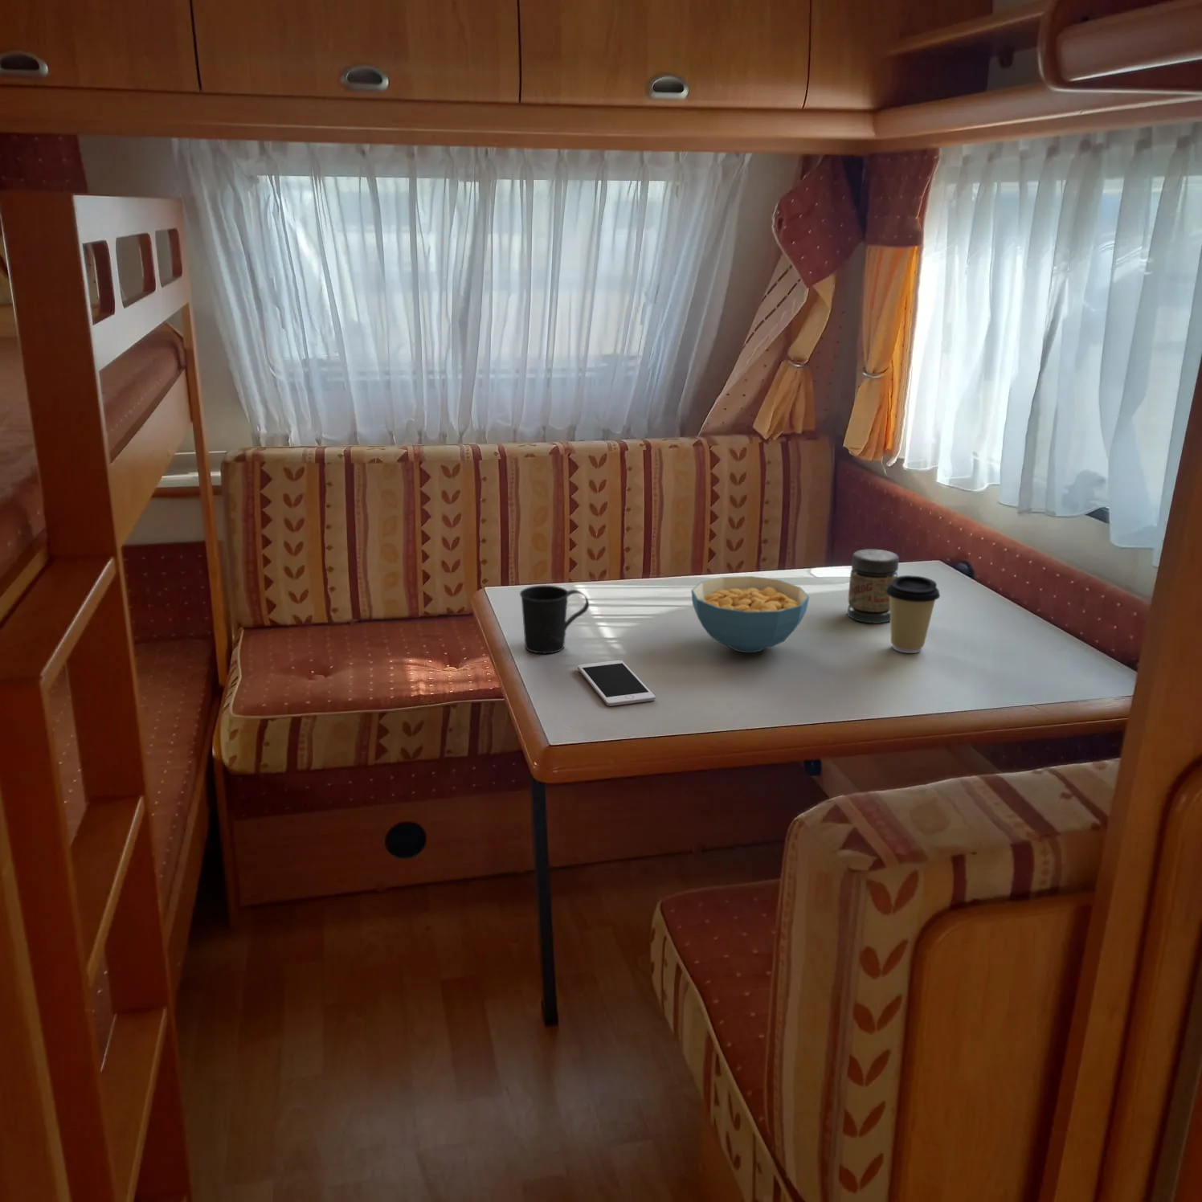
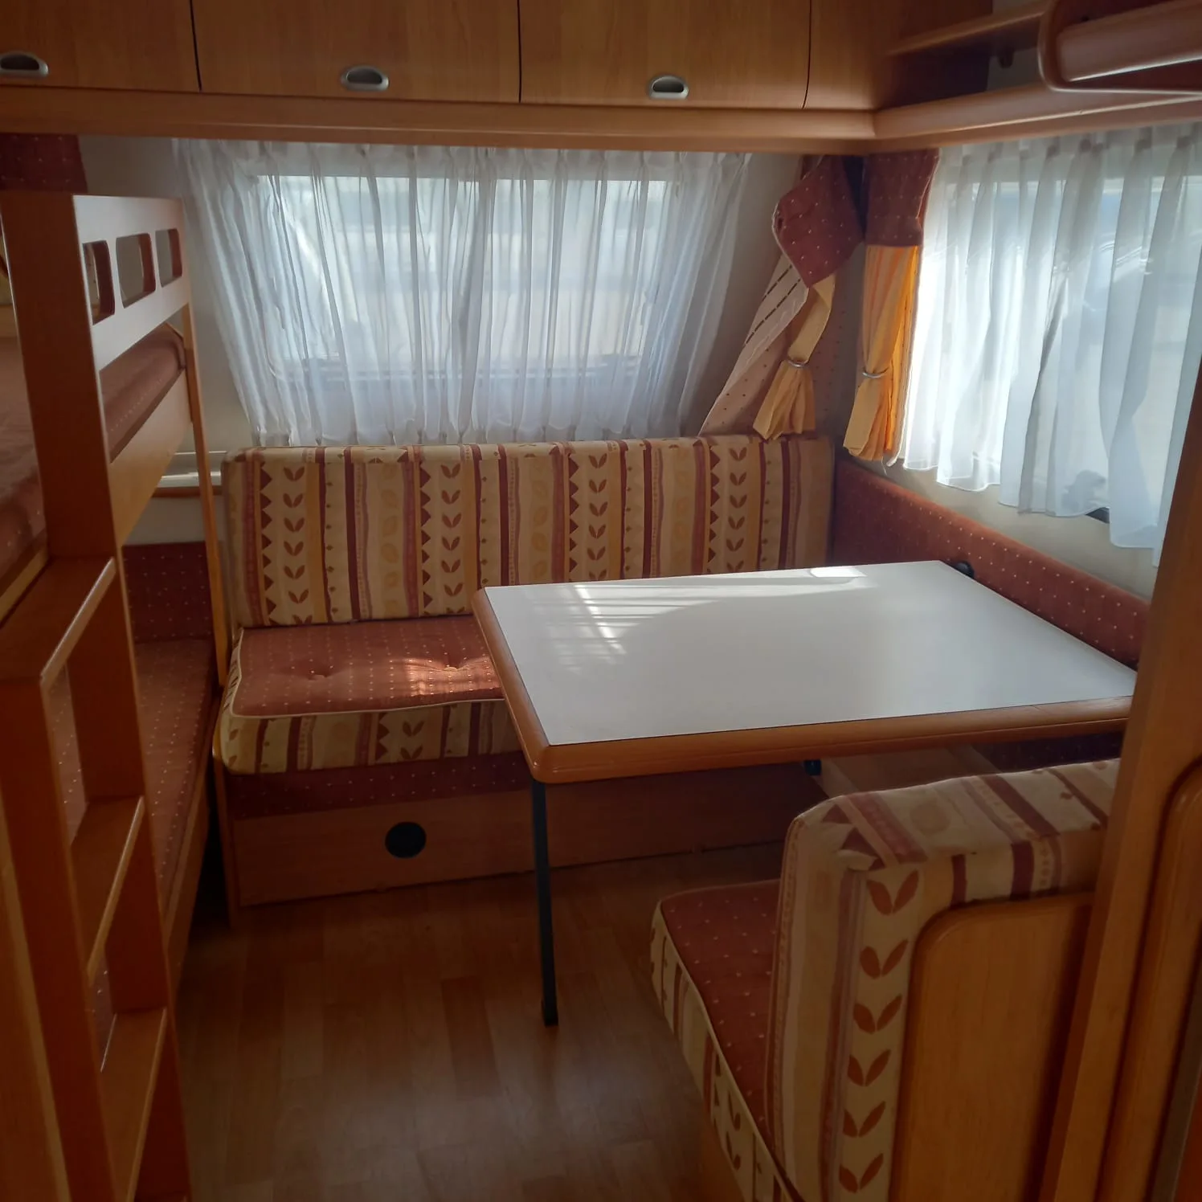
- cell phone (614, 682)
- coffee cup (909, 614)
- cereal bowl (748, 620)
- mug (555, 619)
- jar (873, 584)
